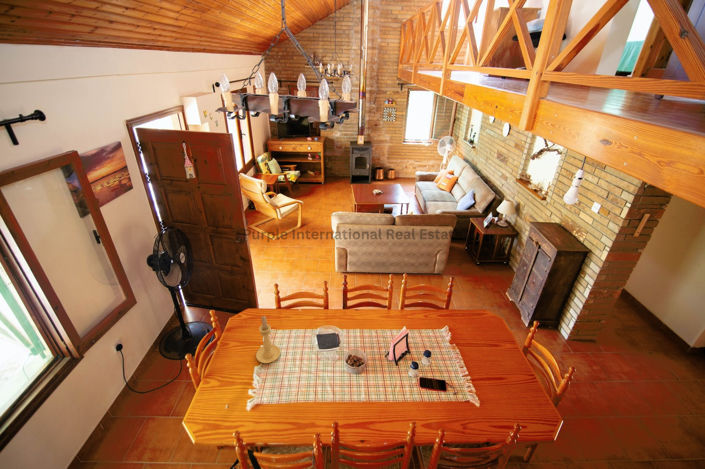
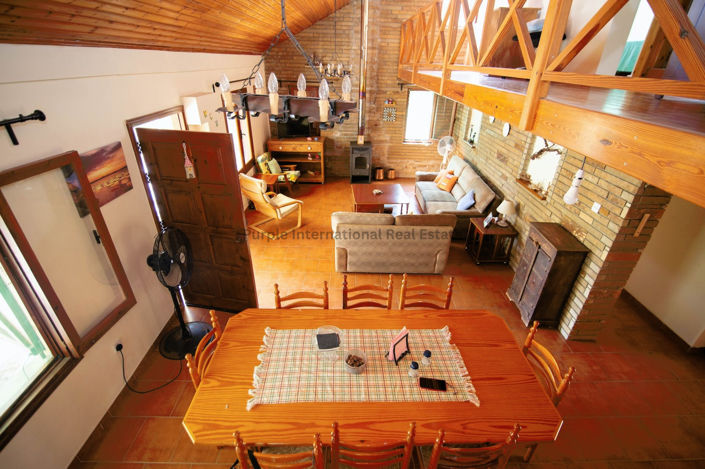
- candle holder (266, 336)
